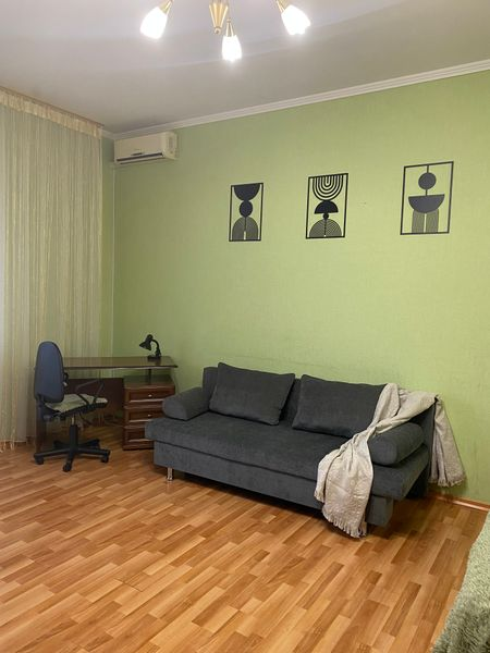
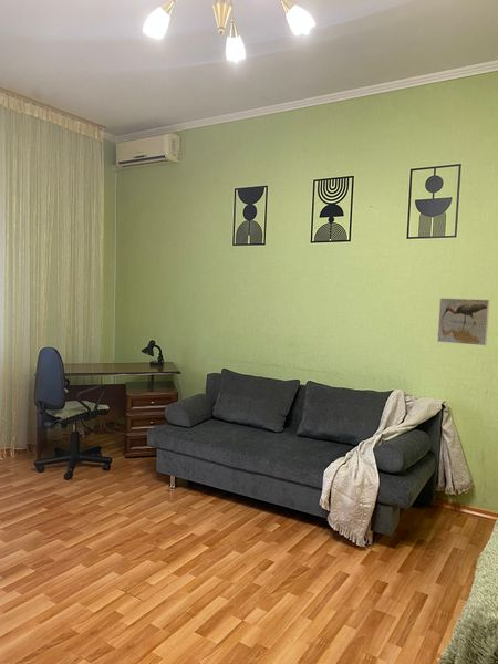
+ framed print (463, 321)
